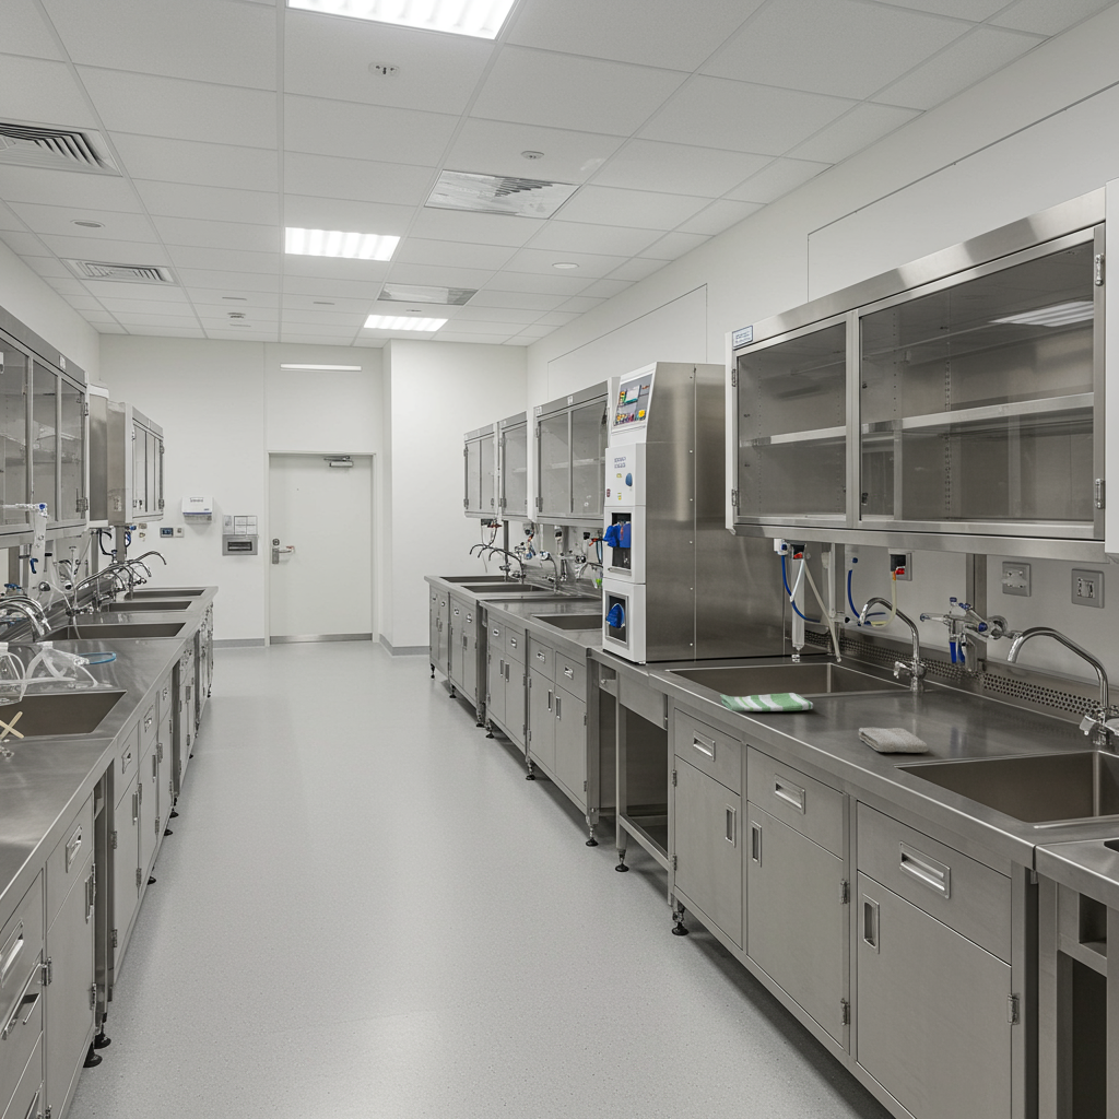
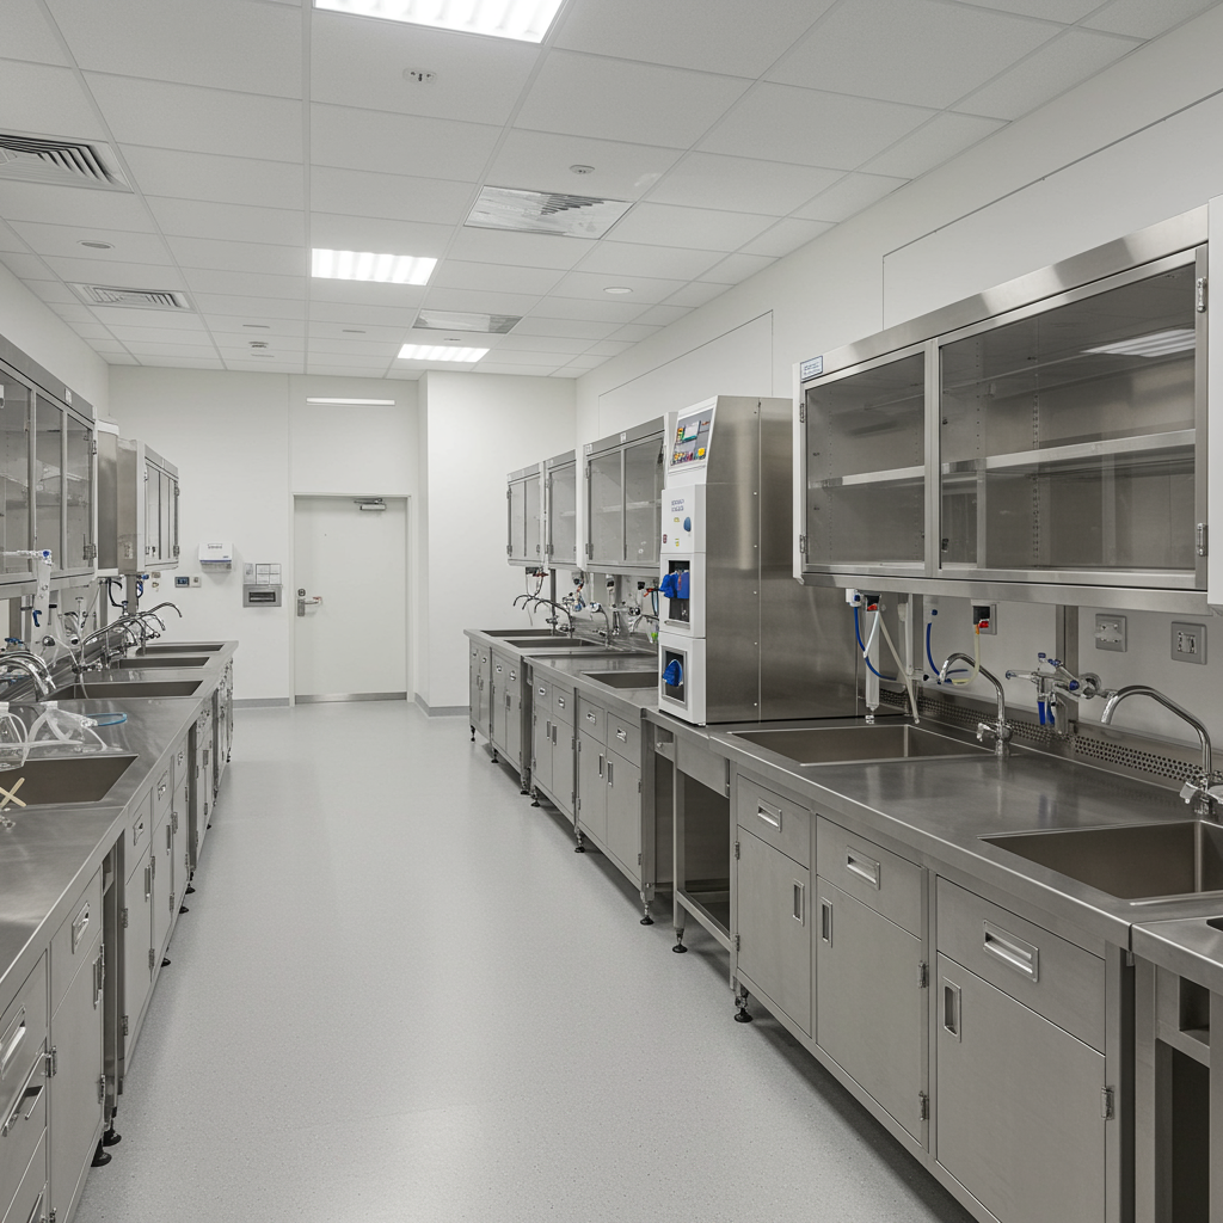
- washcloth (891, 739)
- dish towel (765, 702)
